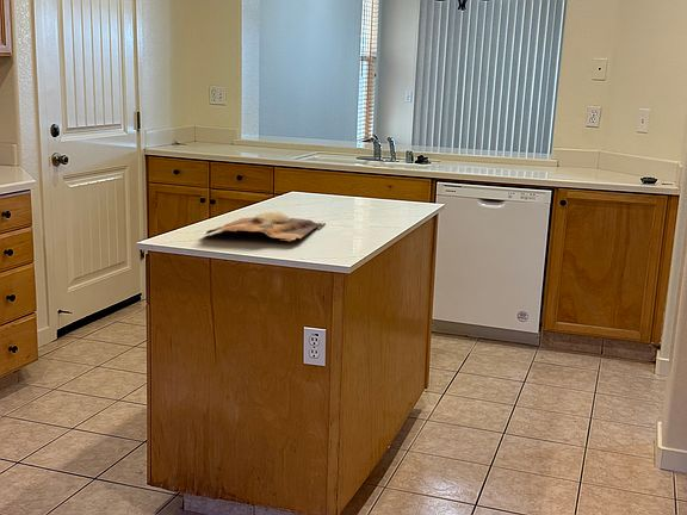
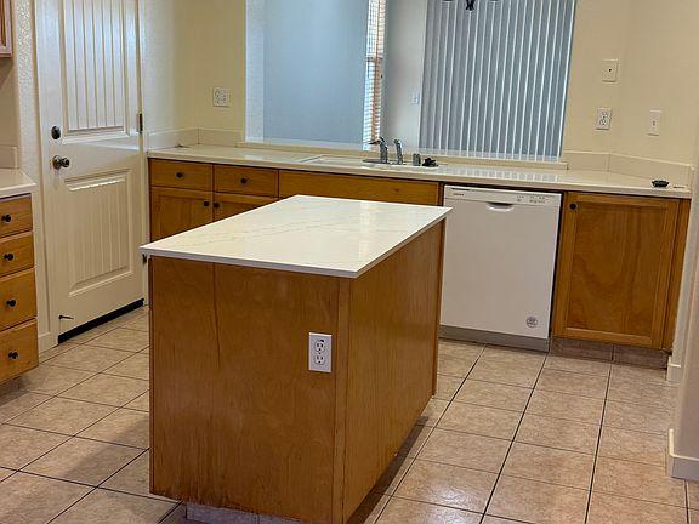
- cutting board (267, 222)
